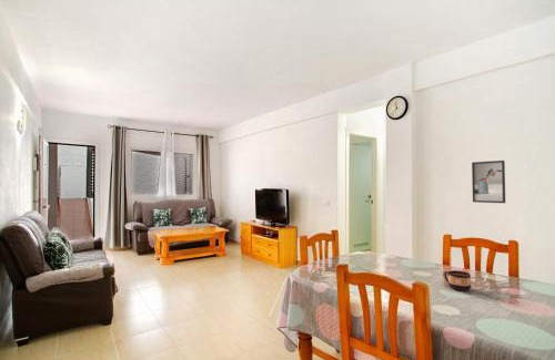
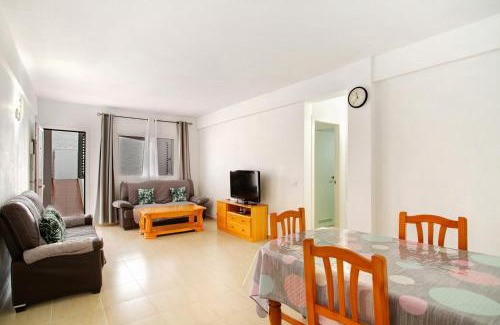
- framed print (487, 182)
- cup (458, 280)
